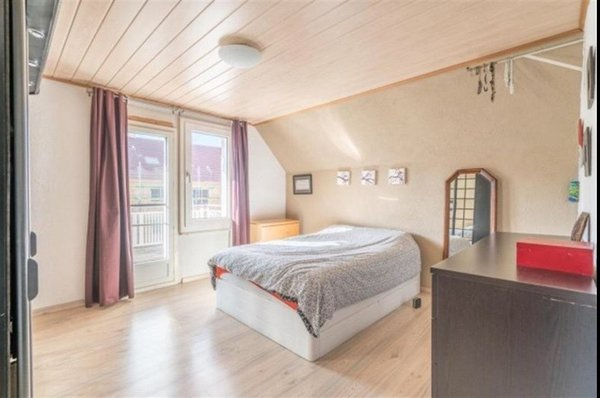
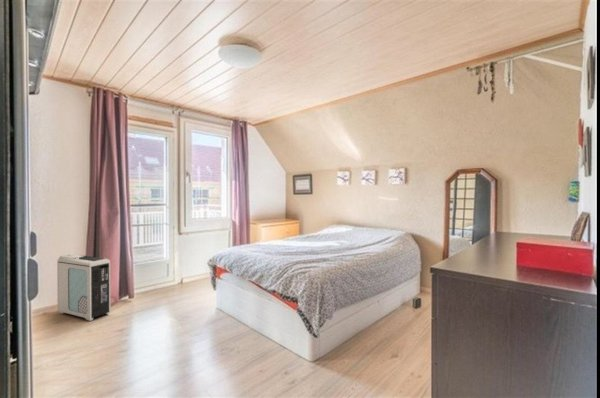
+ air purifier (83, 285)
